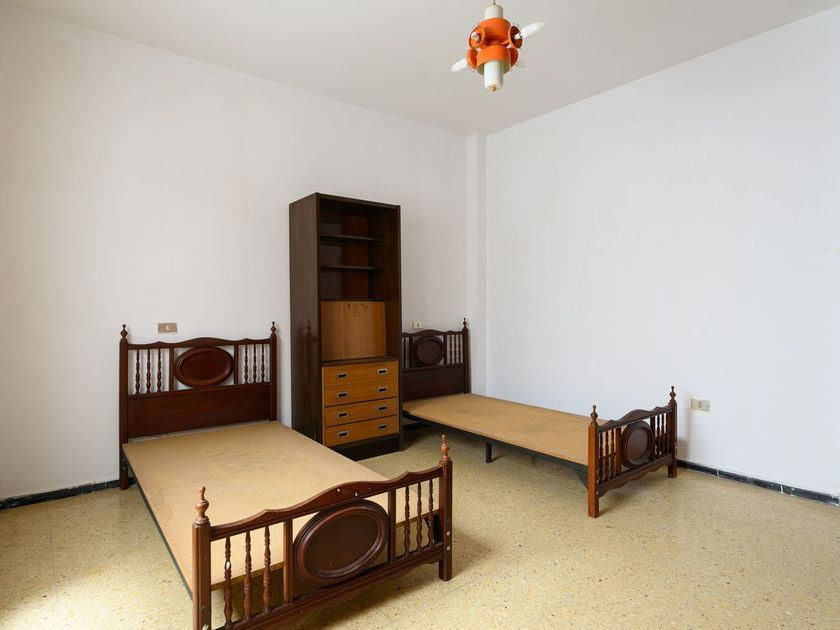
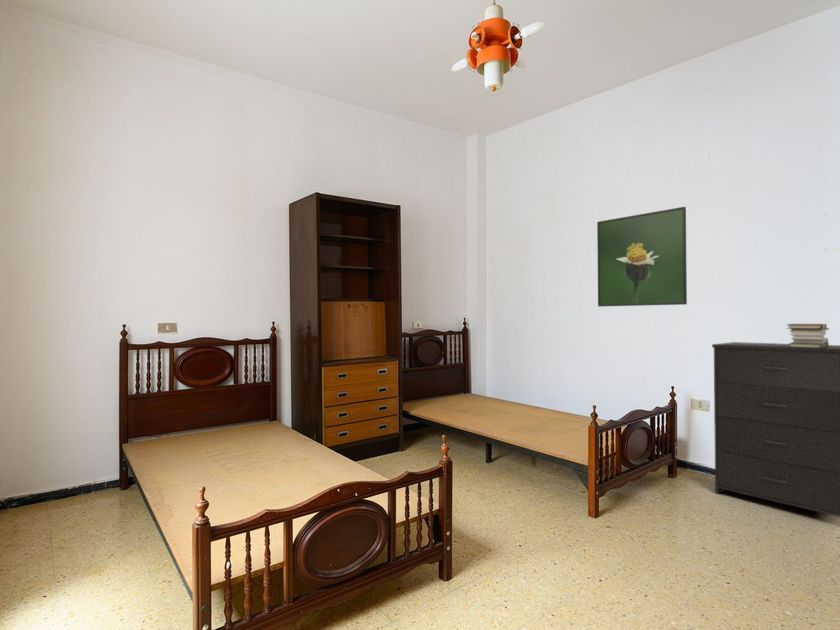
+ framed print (638, 260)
+ book stack (807, 334)
+ dresser (783, 423)
